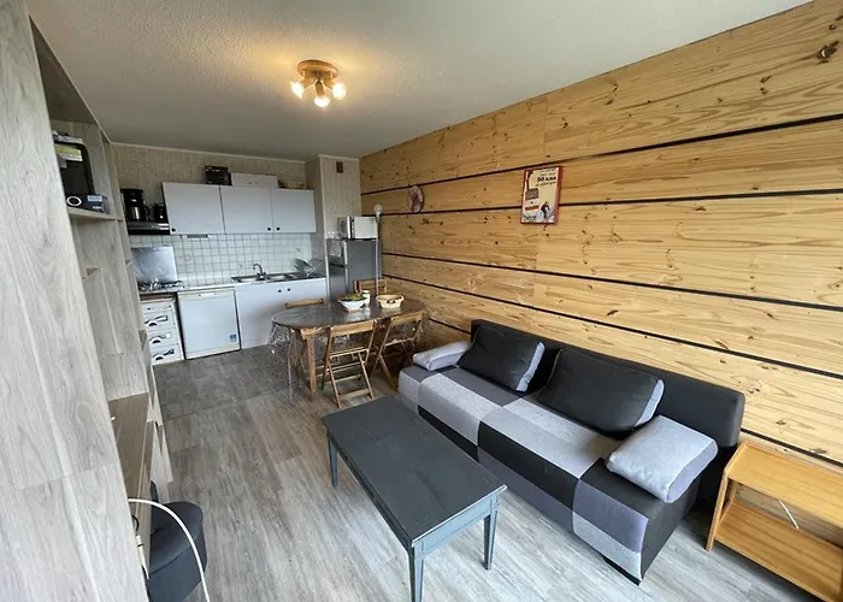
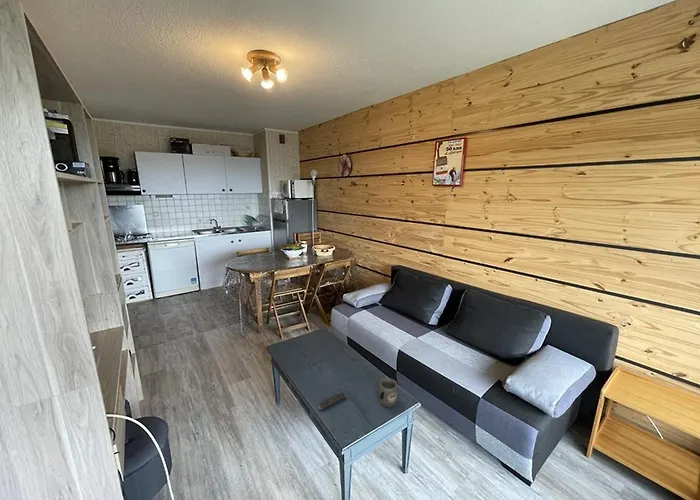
+ mug (386, 390)
+ remote control (332, 401)
